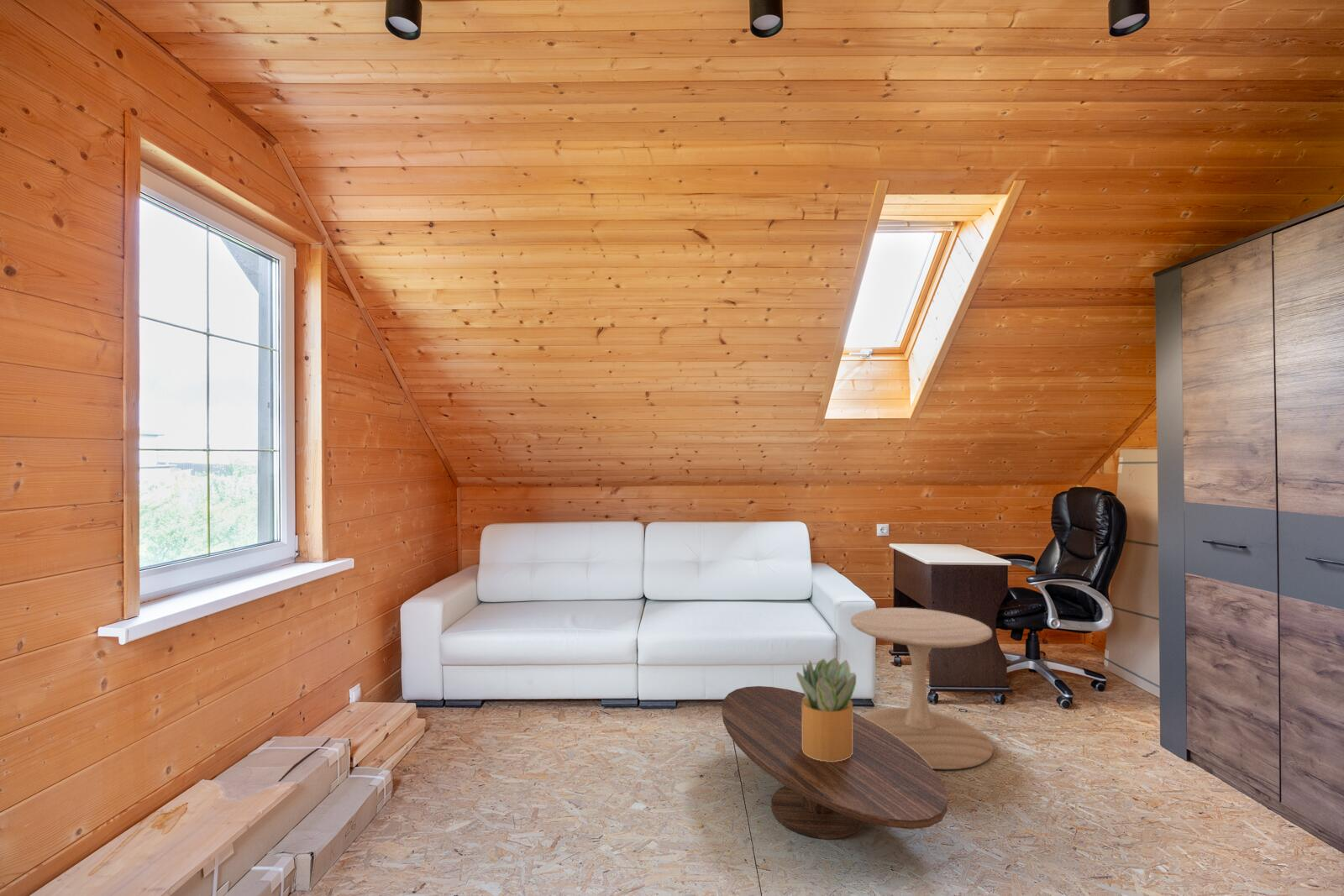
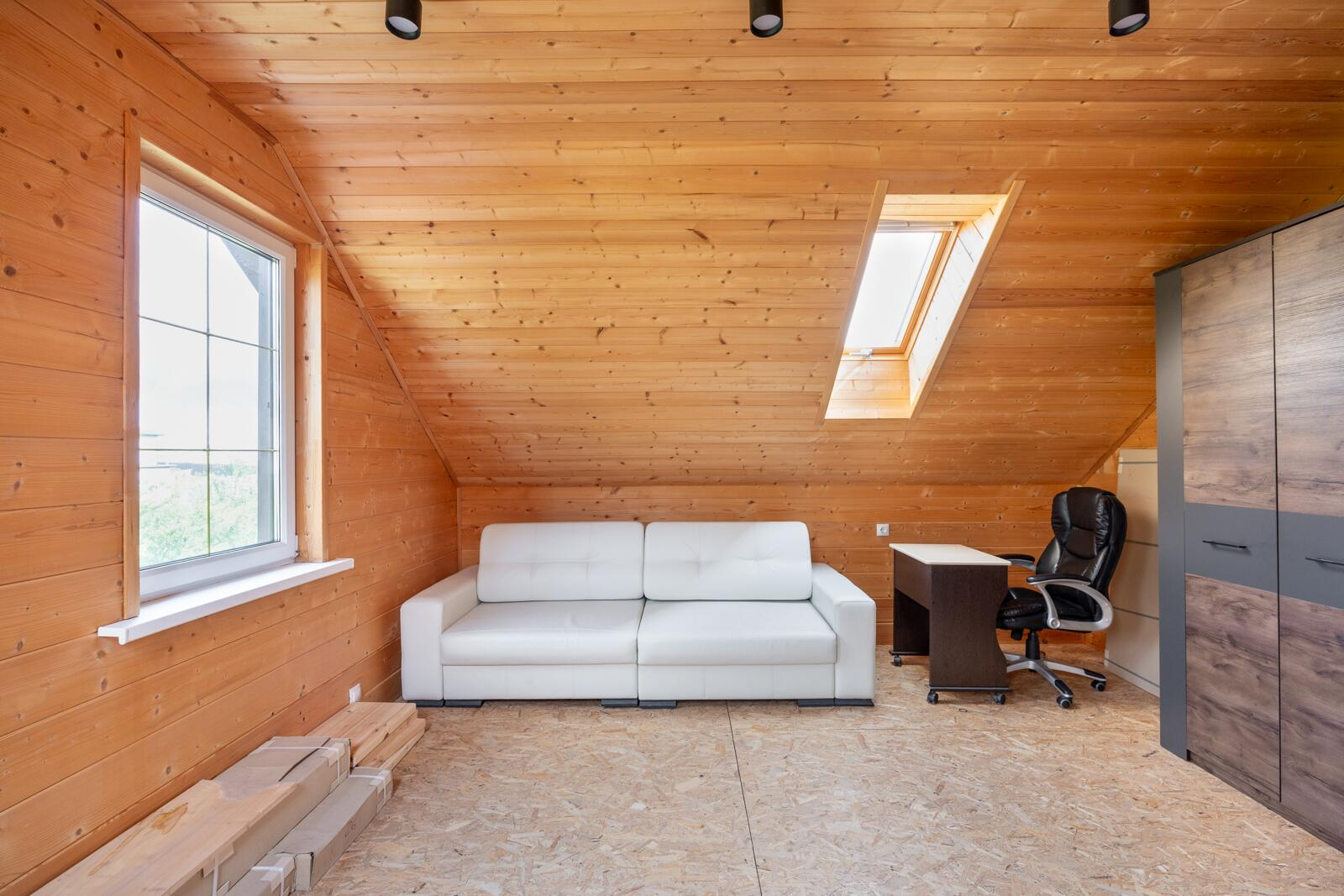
- coffee table (817, 774)
- potted plant (823, 707)
- side table (919, 680)
